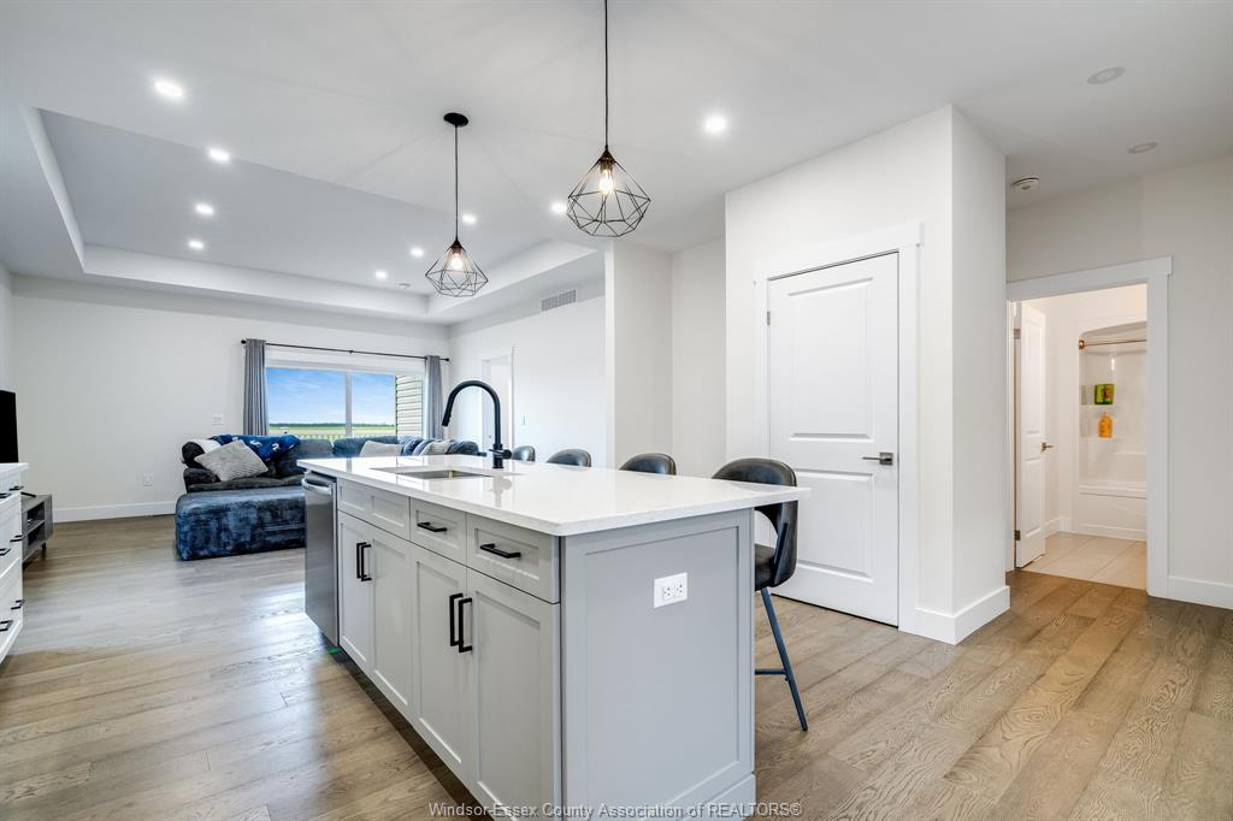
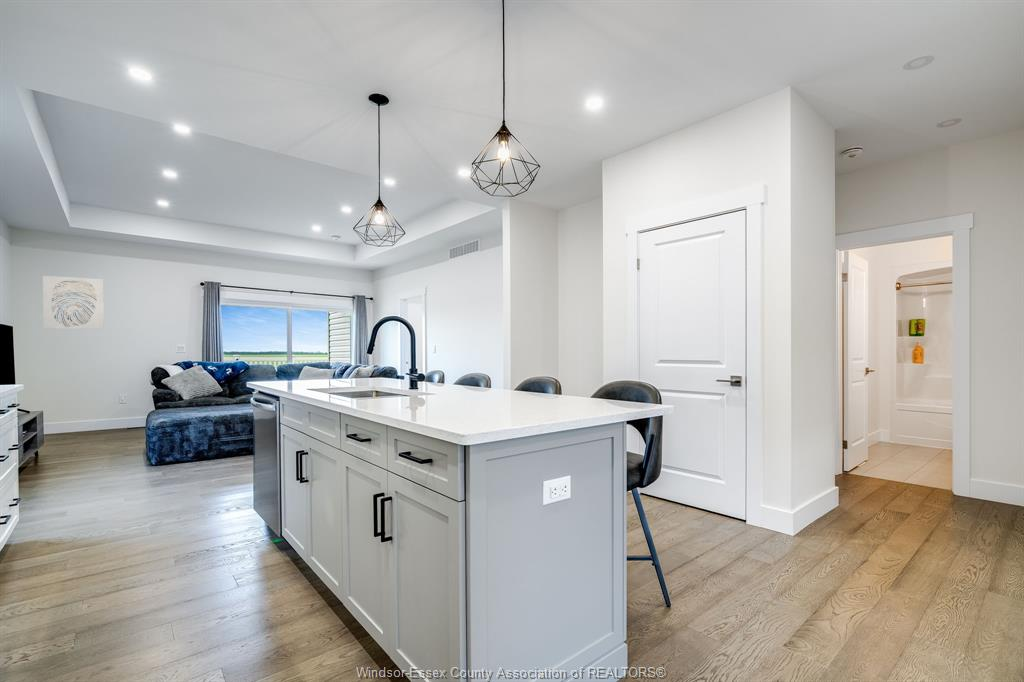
+ wall art (74, 303)
